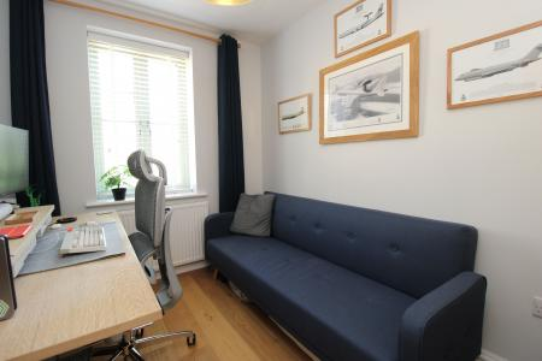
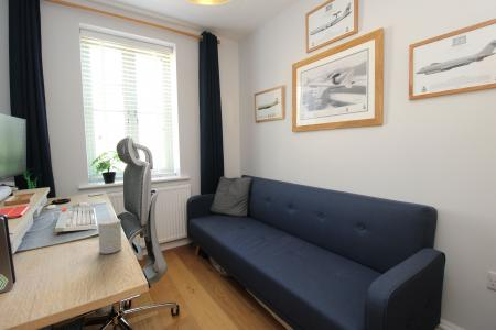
+ cup (109, 235)
